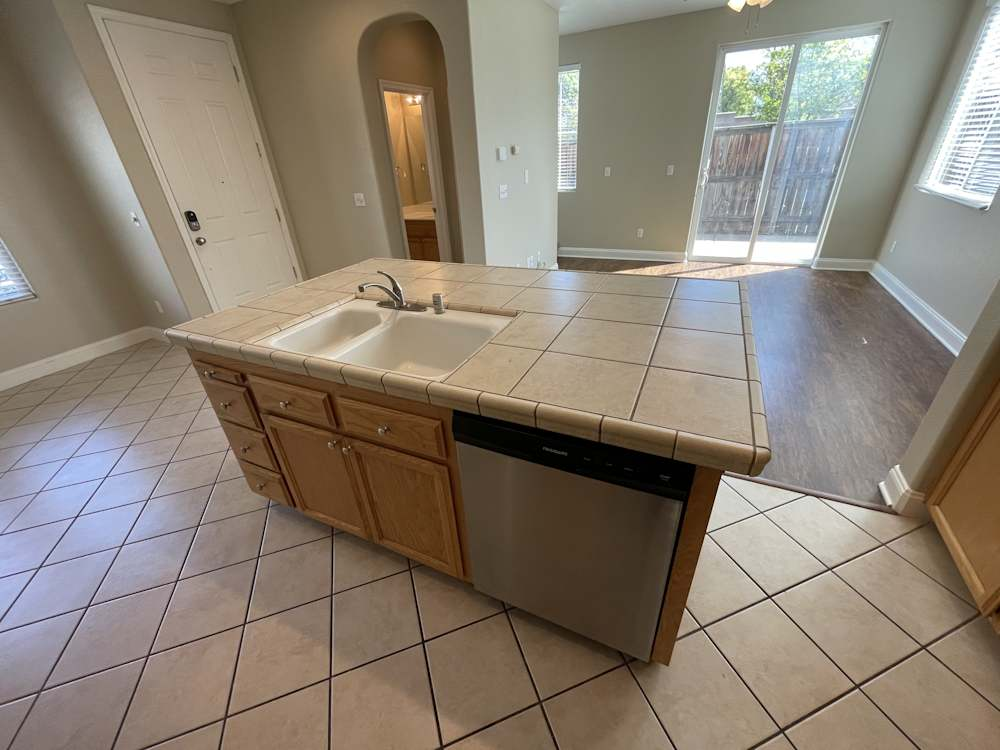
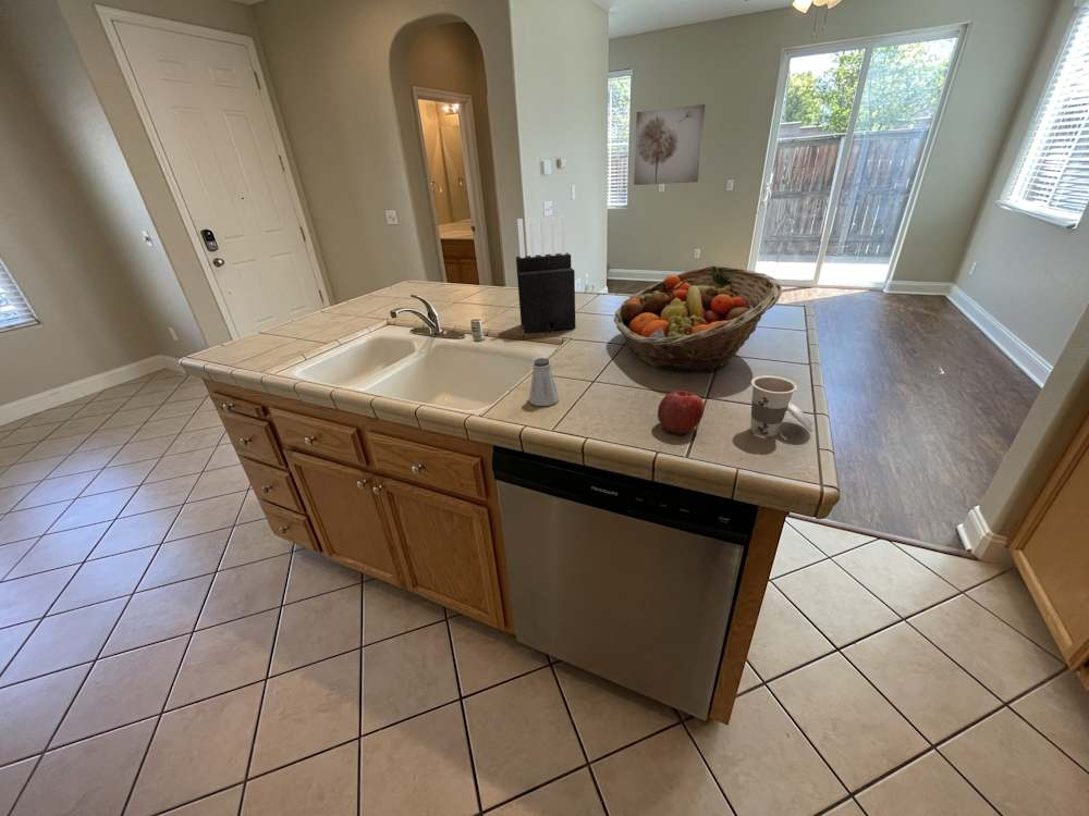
+ knife block (546, 275)
+ fruit basket (688, 314)
+ apple (681, 410)
+ cup (781, 407)
+ saltshaker (542, 380)
+ wall art (668, 147)
